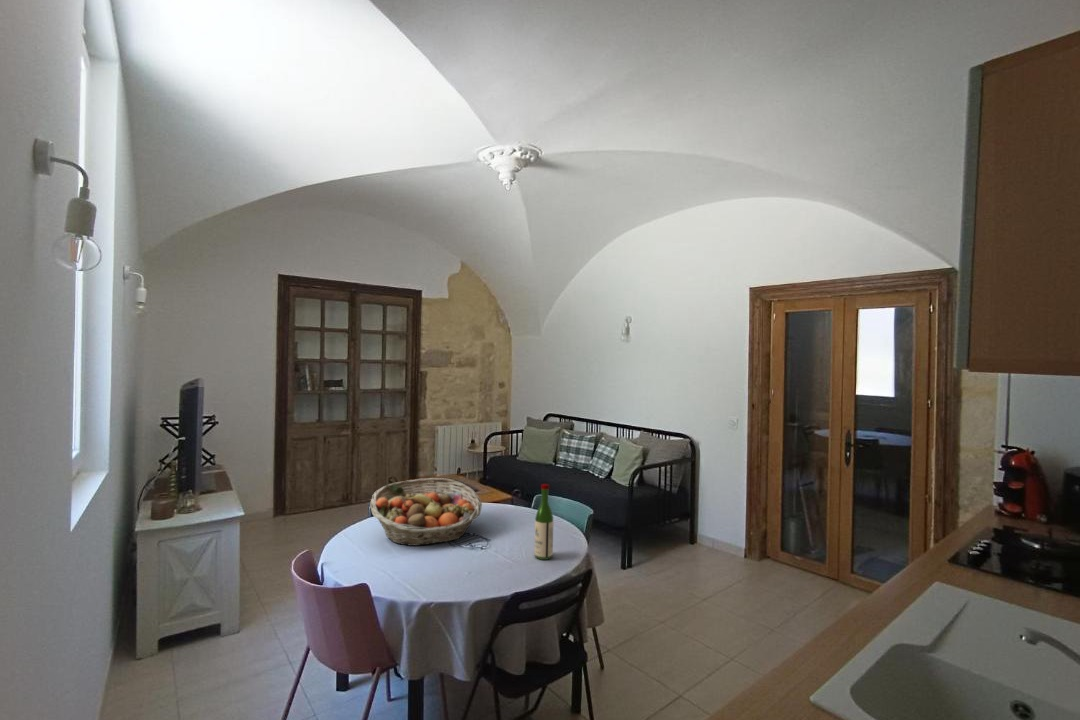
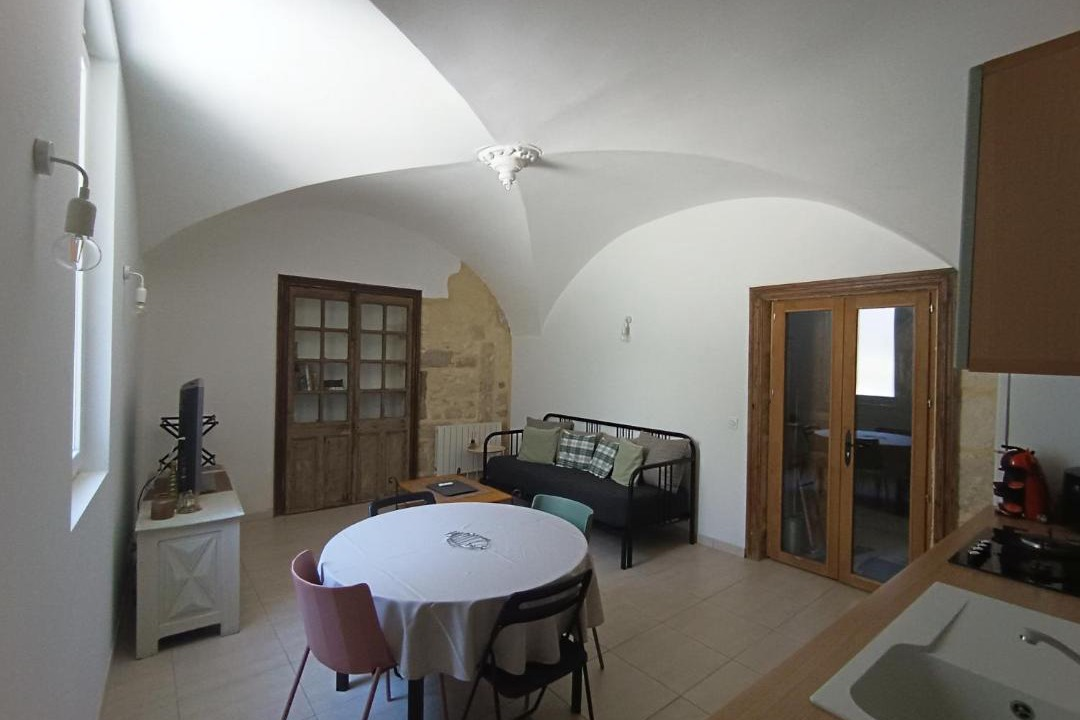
- wine bottle (544, 520)
- fruit basket (426, 510)
